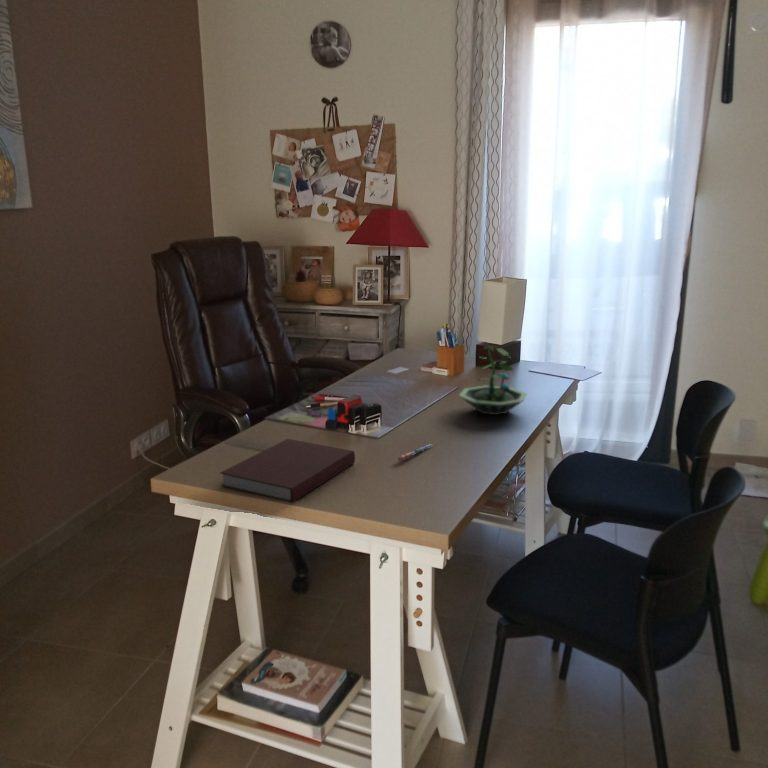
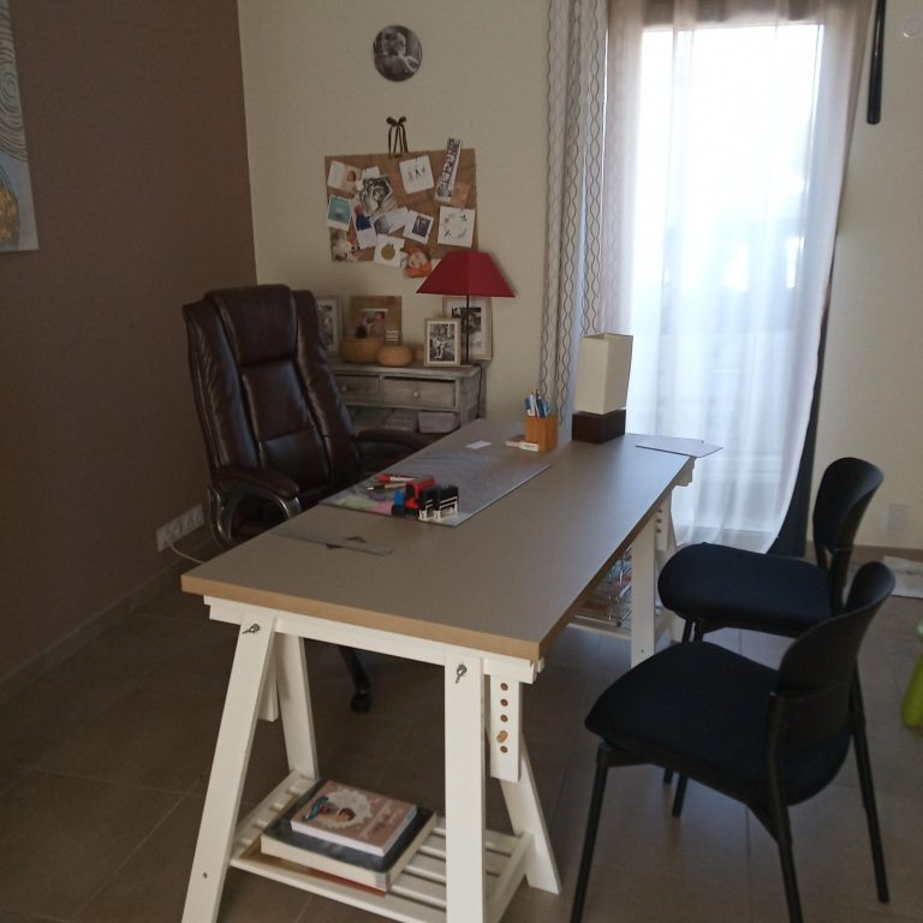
- terrarium (492, 359)
- notebook (290, 467)
- pen (415, 451)
